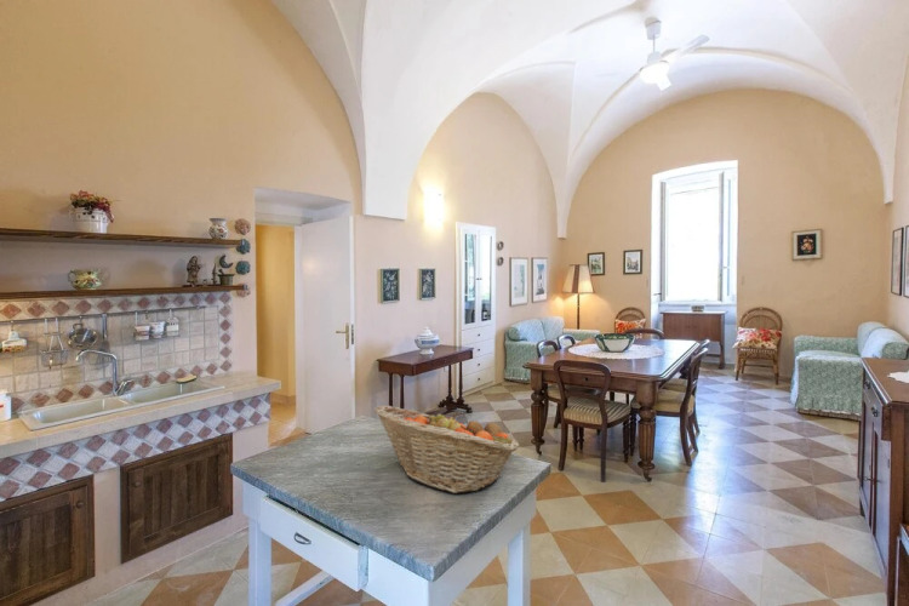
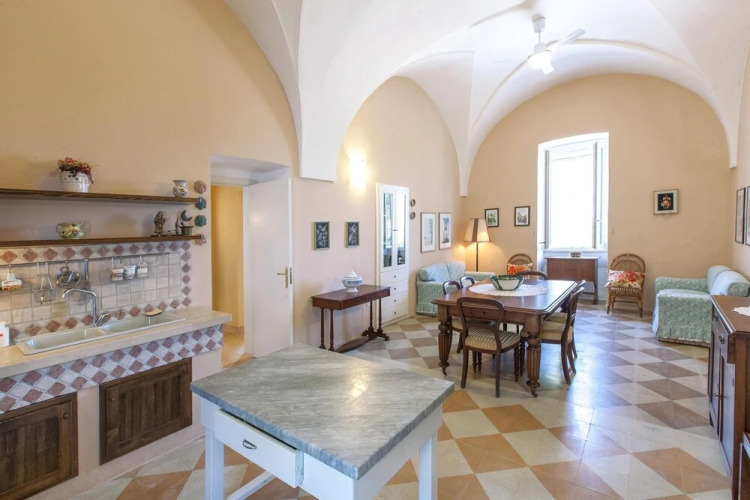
- fruit basket (444, 438)
